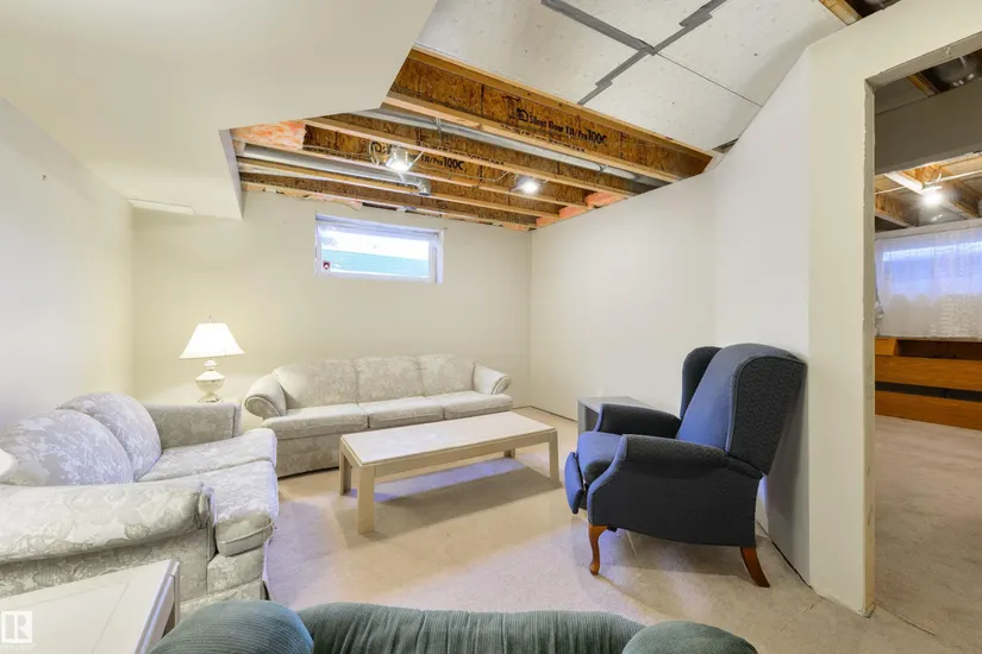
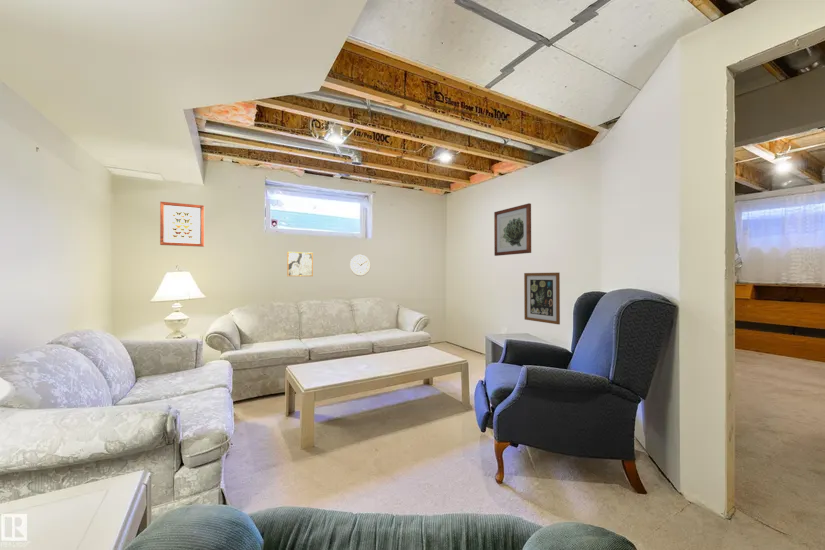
+ wall clock (360, 265)
+ wall art (511, 231)
+ wall art (182, 224)
+ wall art (300, 264)
+ wall art (541, 297)
